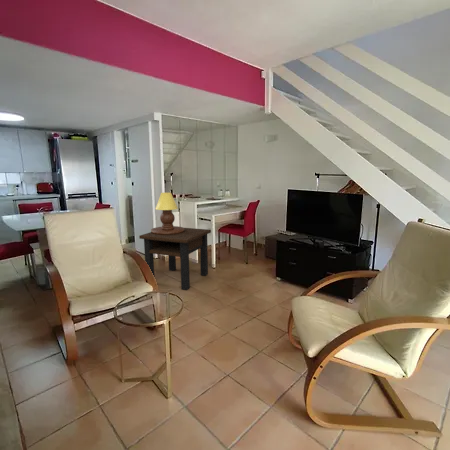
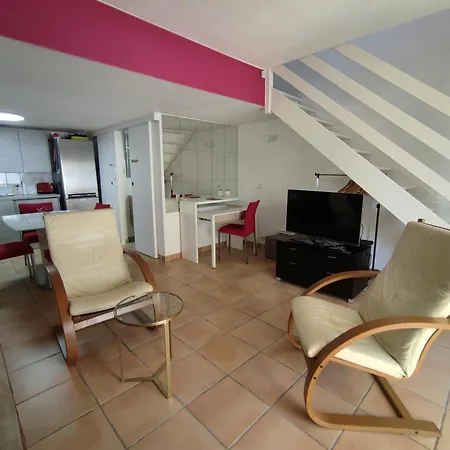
- table lamp (167, 212)
- side table (177, 255)
